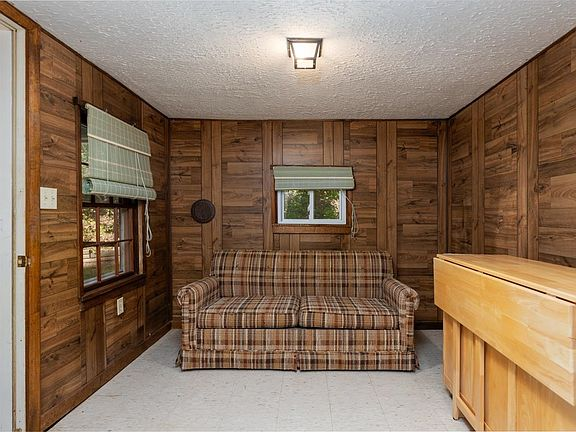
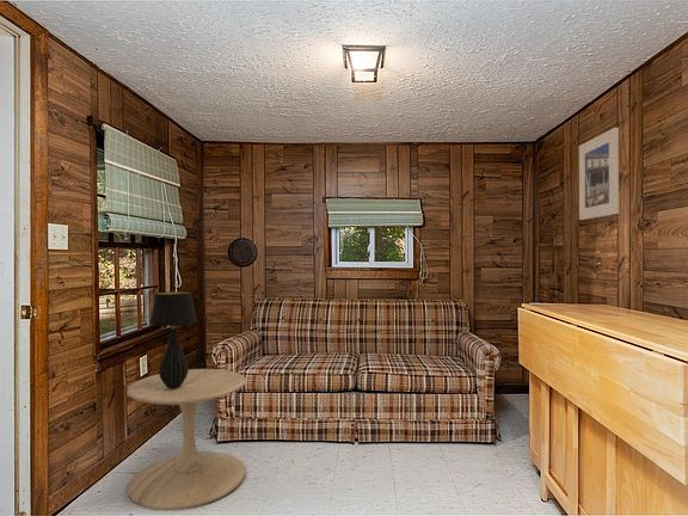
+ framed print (597, 177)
+ side table (189, 430)
+ table lamp (173, 337)
